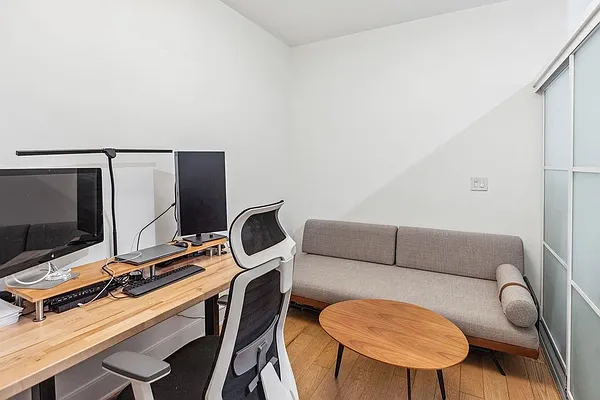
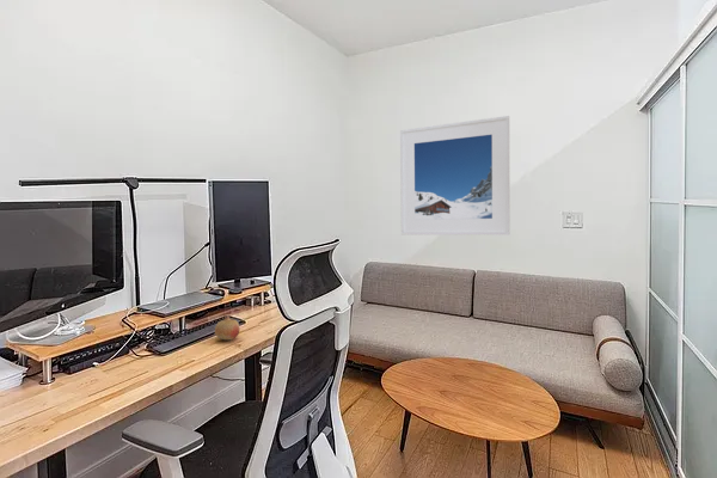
+ fruit (227, 327)
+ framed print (452, 179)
